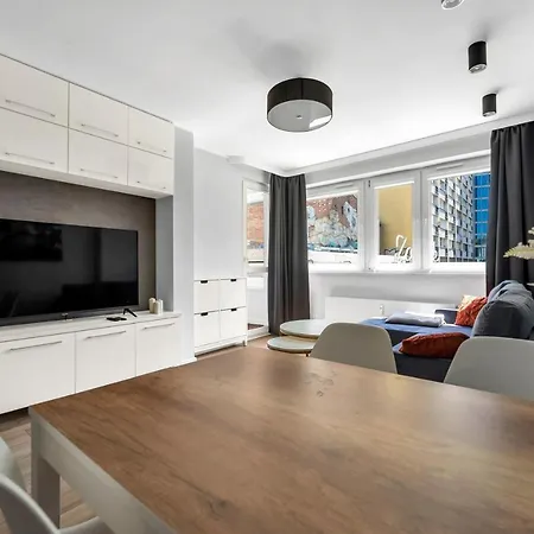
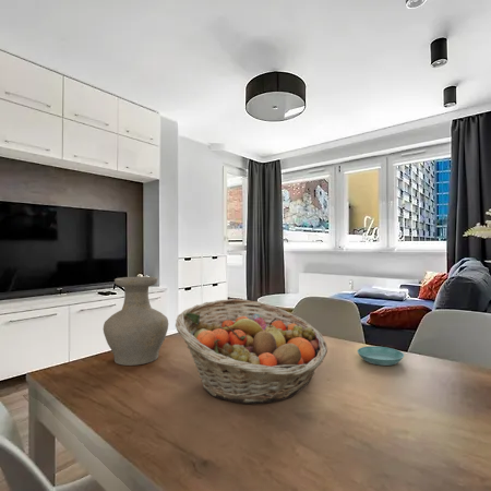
+ fruit basket (254, 342)
+ vase (136, 318)
+ saucer (380, 356)
